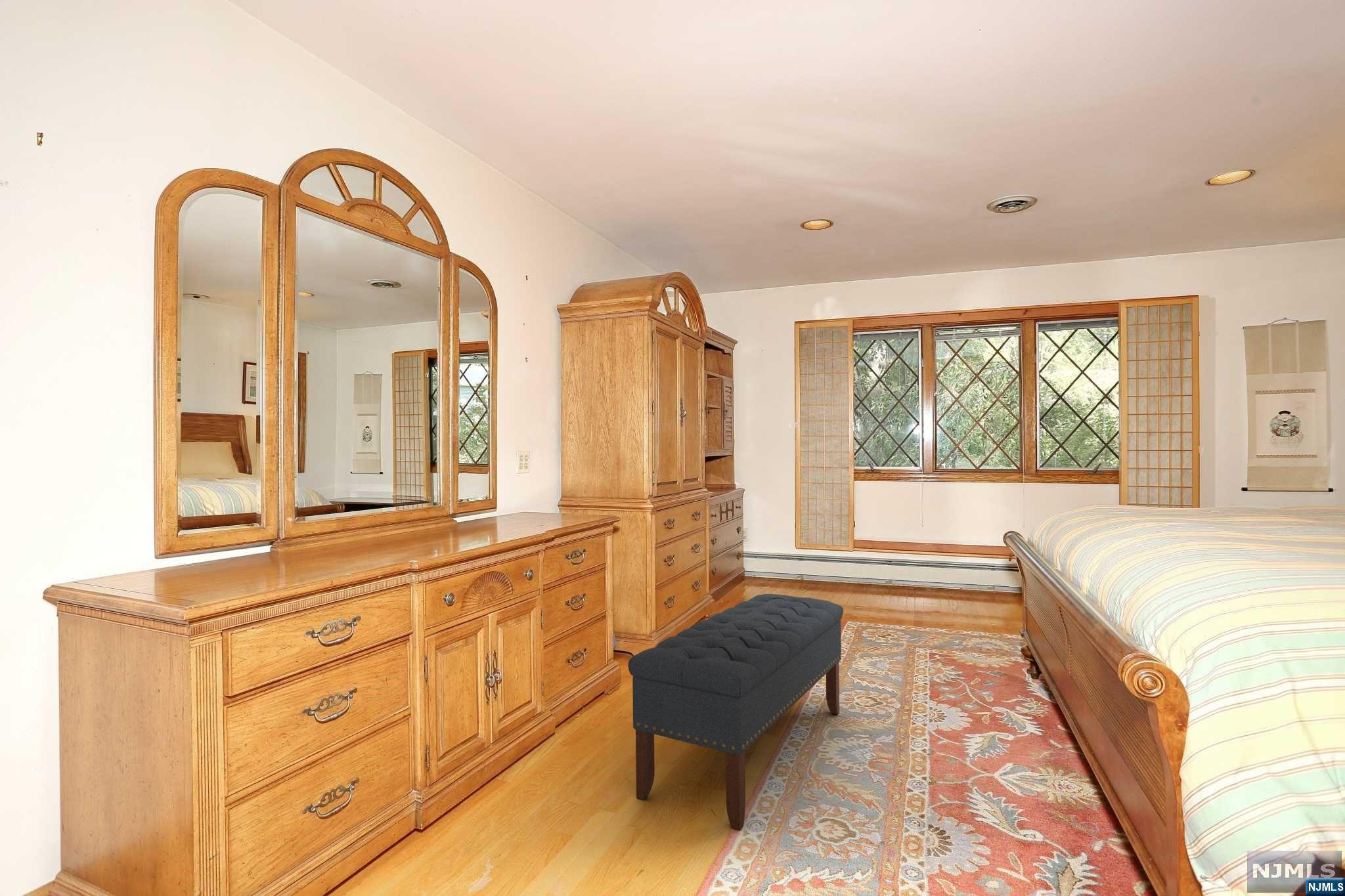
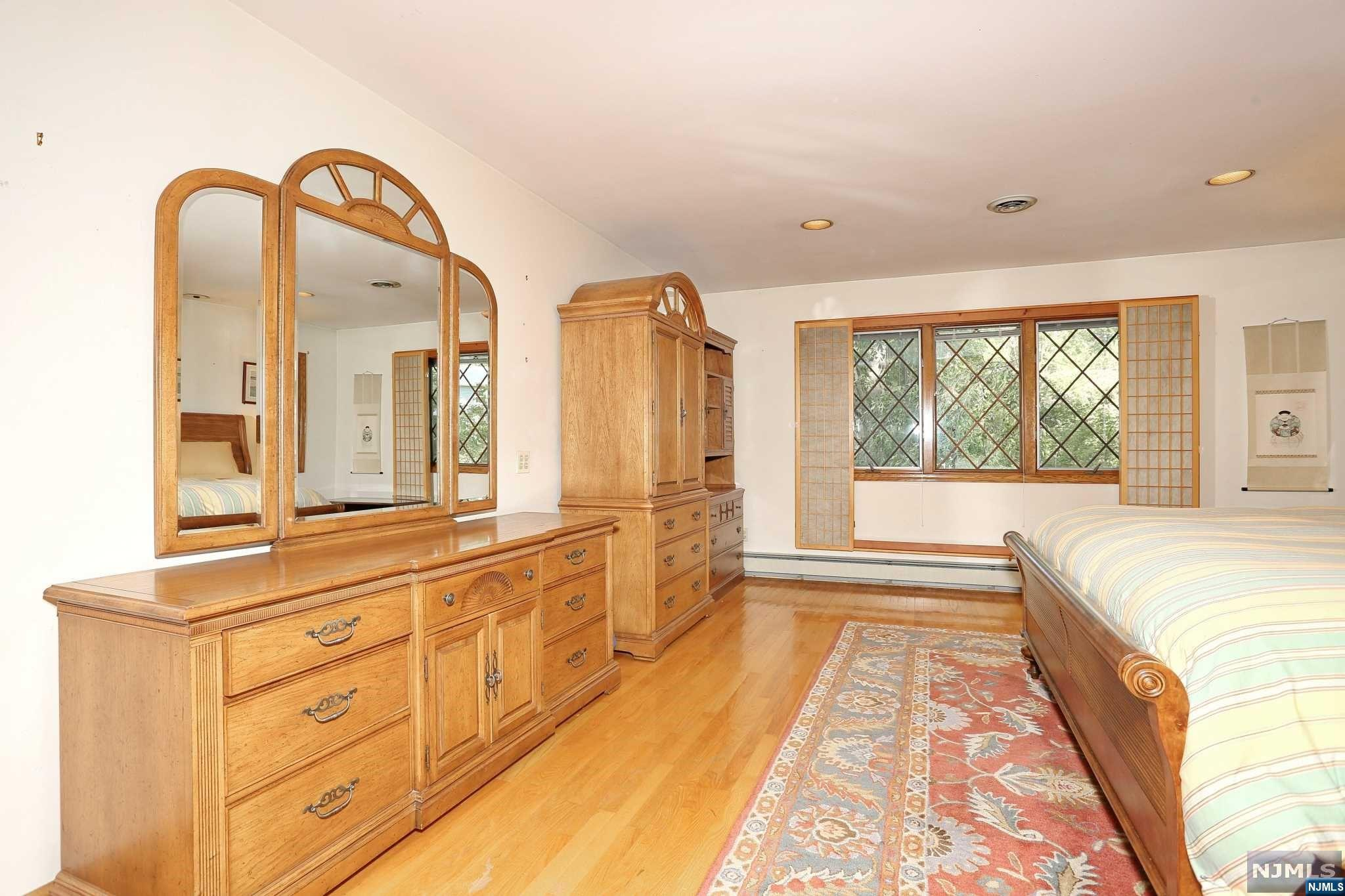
- bench (751, 685)
